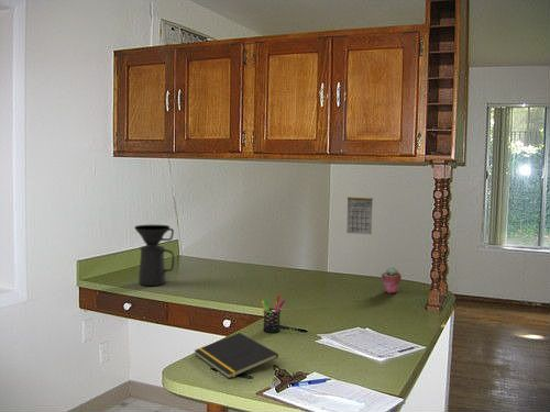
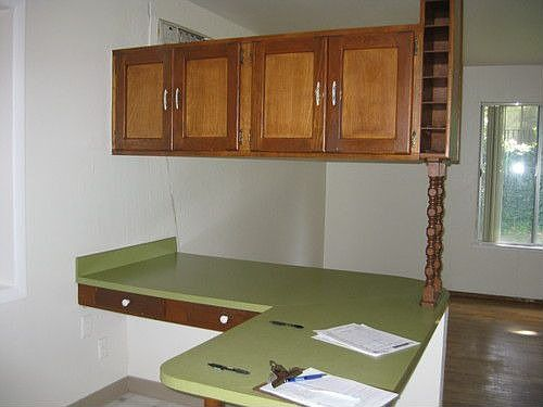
- potted succulent (391, 279)
- pen holder (272, 312)
- calendar (360, 211)
- notepad (234, 354)
- coffee maker (152, 255)
